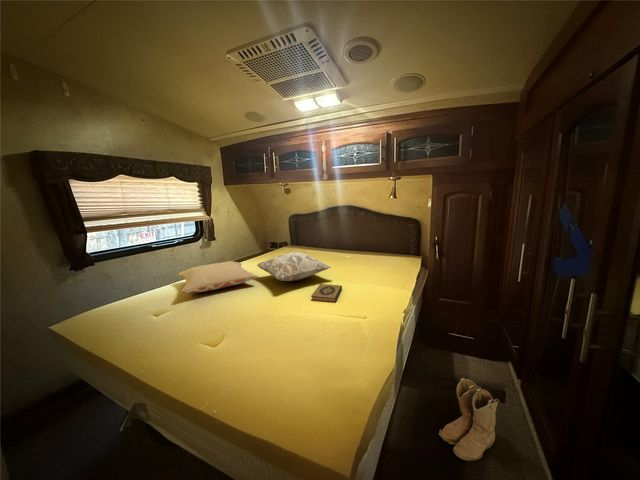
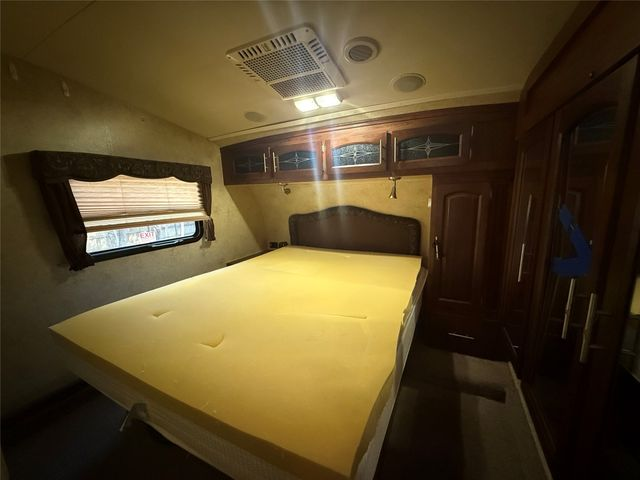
- pillow (216, 275)
- hardback book (327, 292)
- decorative pillow (292, 266)
- boots (468, 415)
